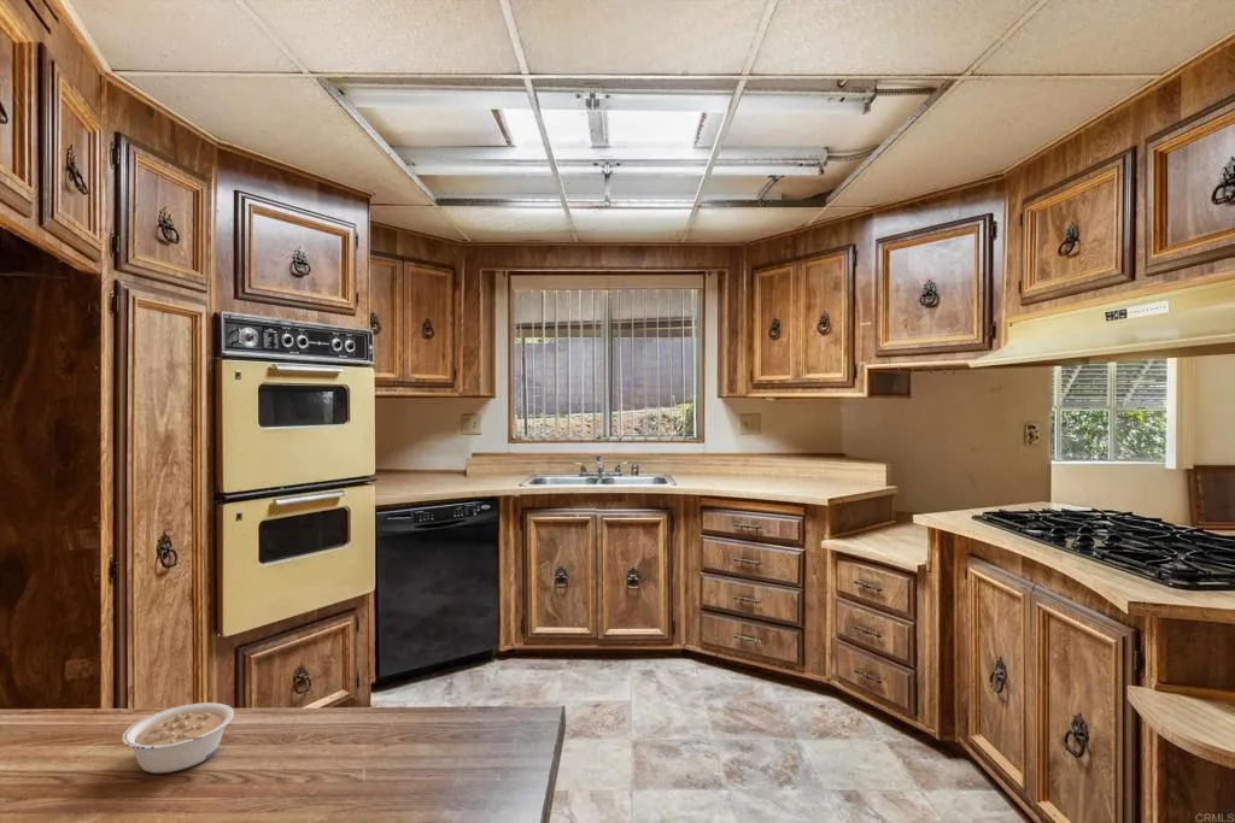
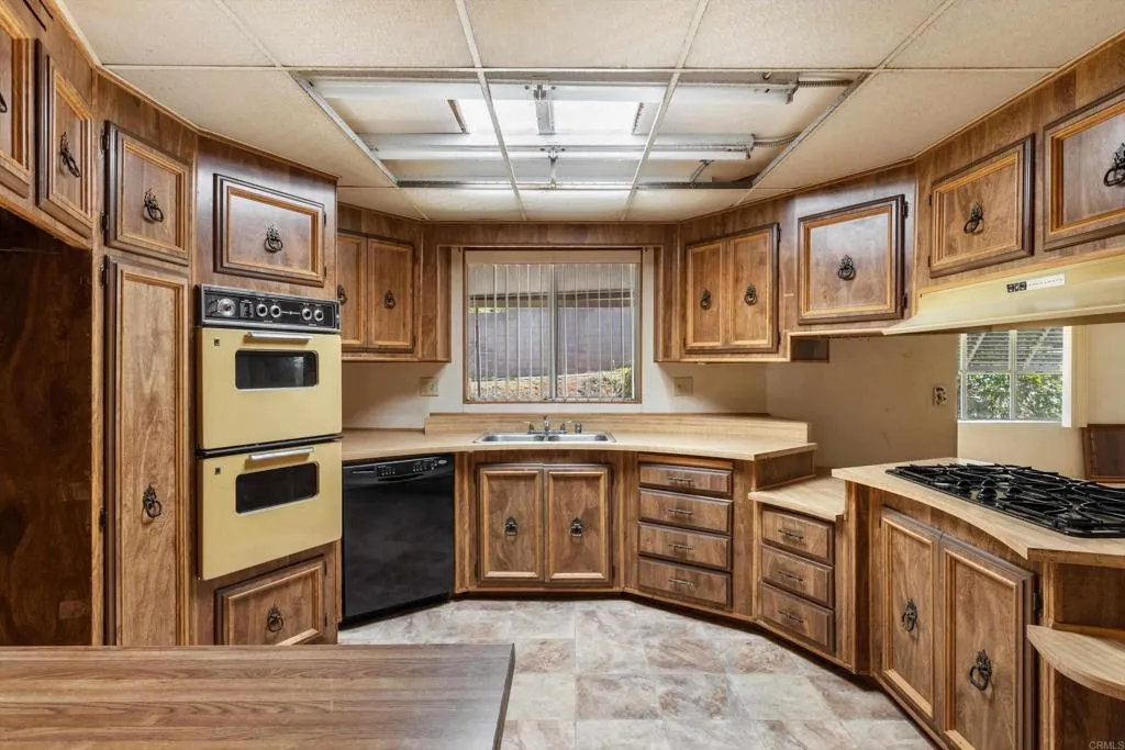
- legume (183, 736)
